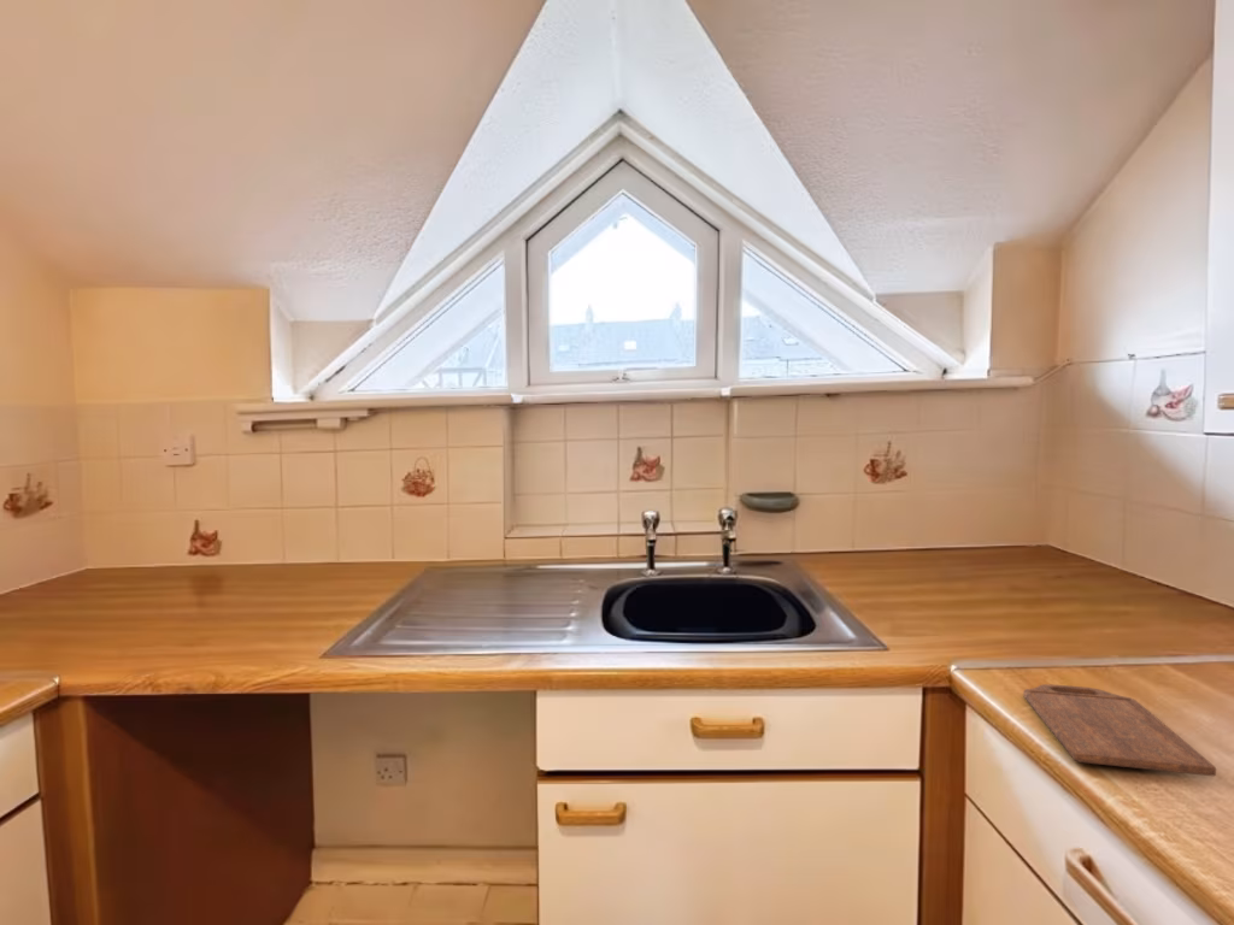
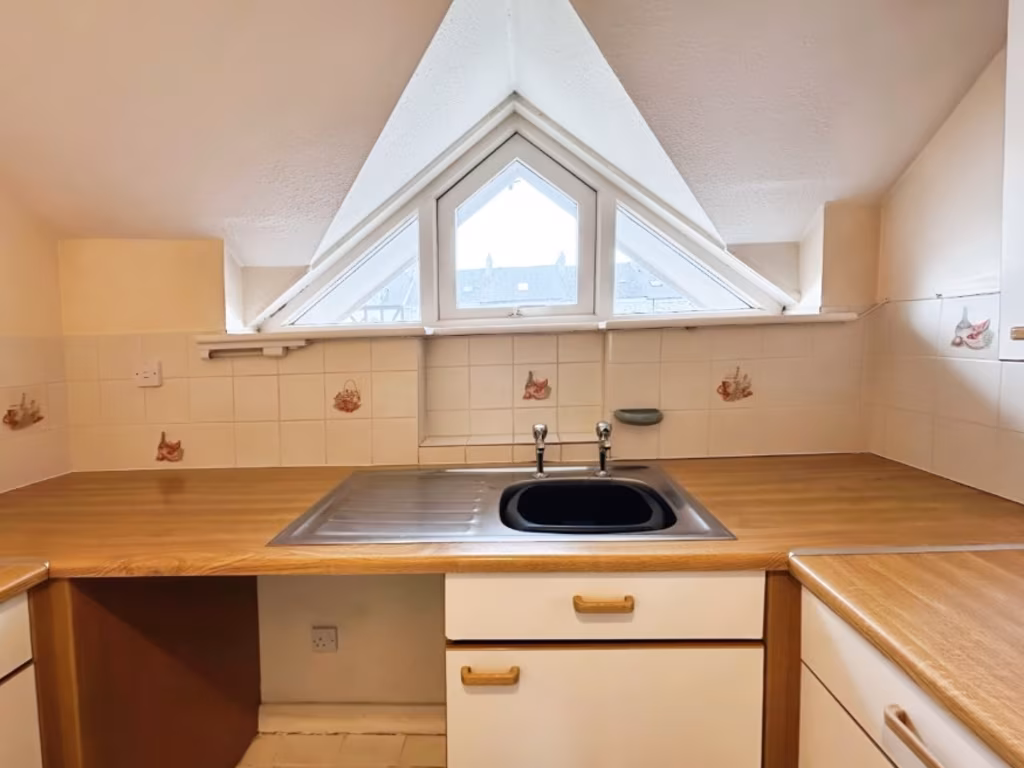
- cutting board (1101, 721)
